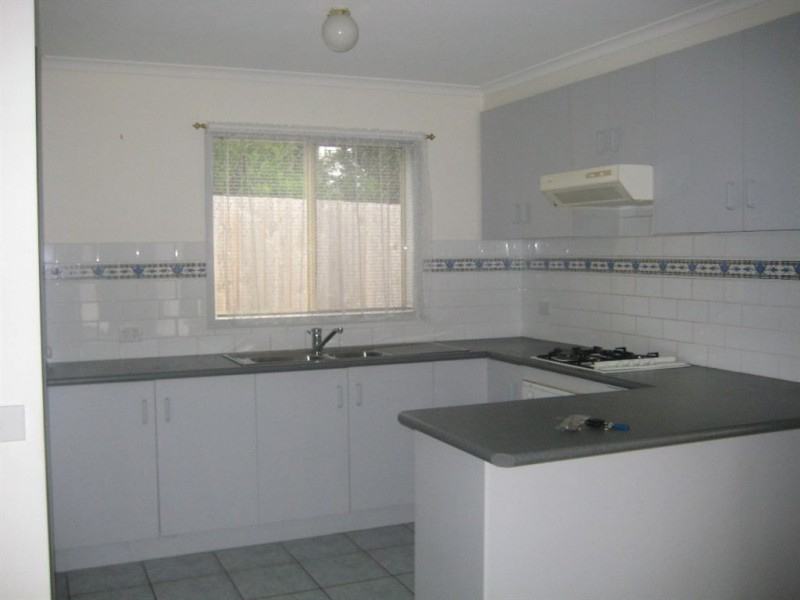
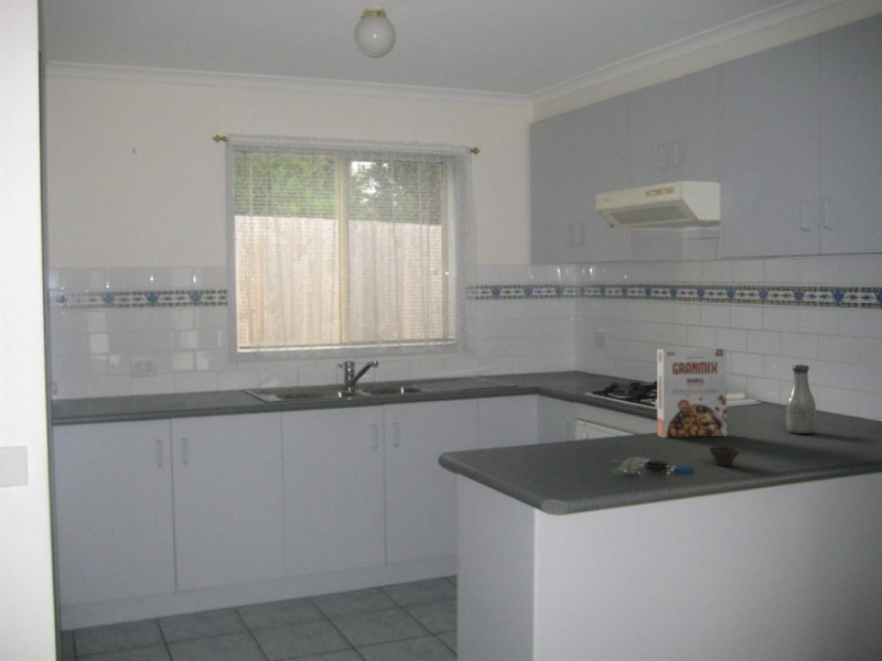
+ cup (725, 456)
+ bottle (800, 399)
+ cereal box (691, 392)
